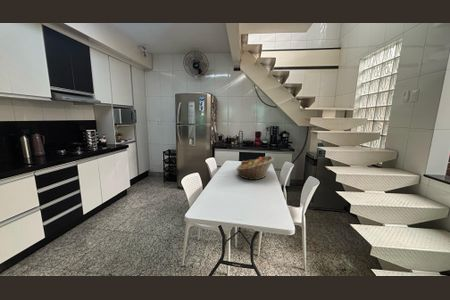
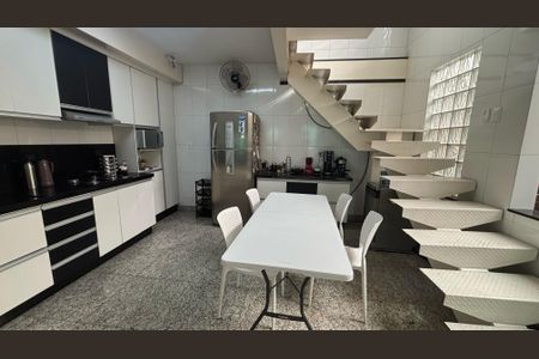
- fruit basket (254, 166)
